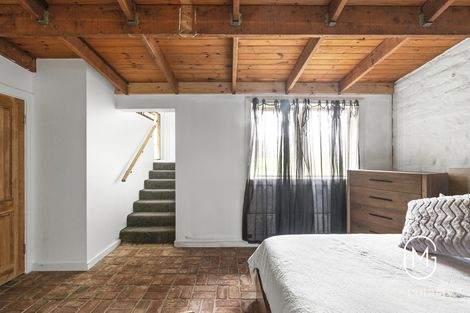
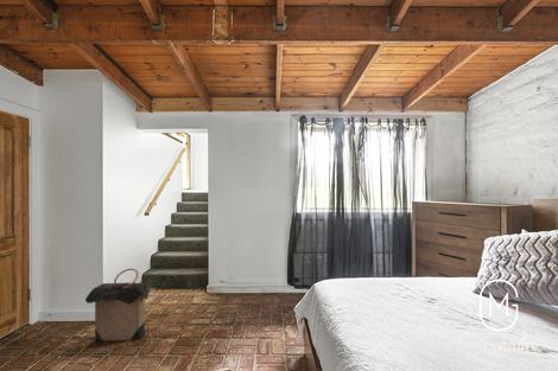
+ laundry hamper (119, 303)
